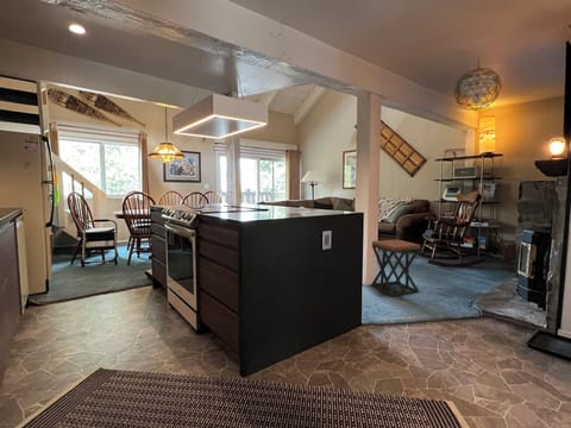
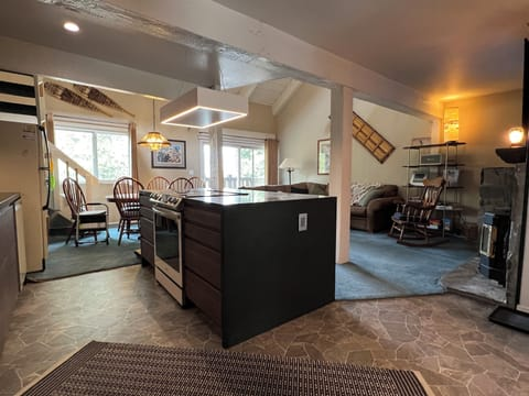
- pendant light (477, 83)
- stool (395, 266)
